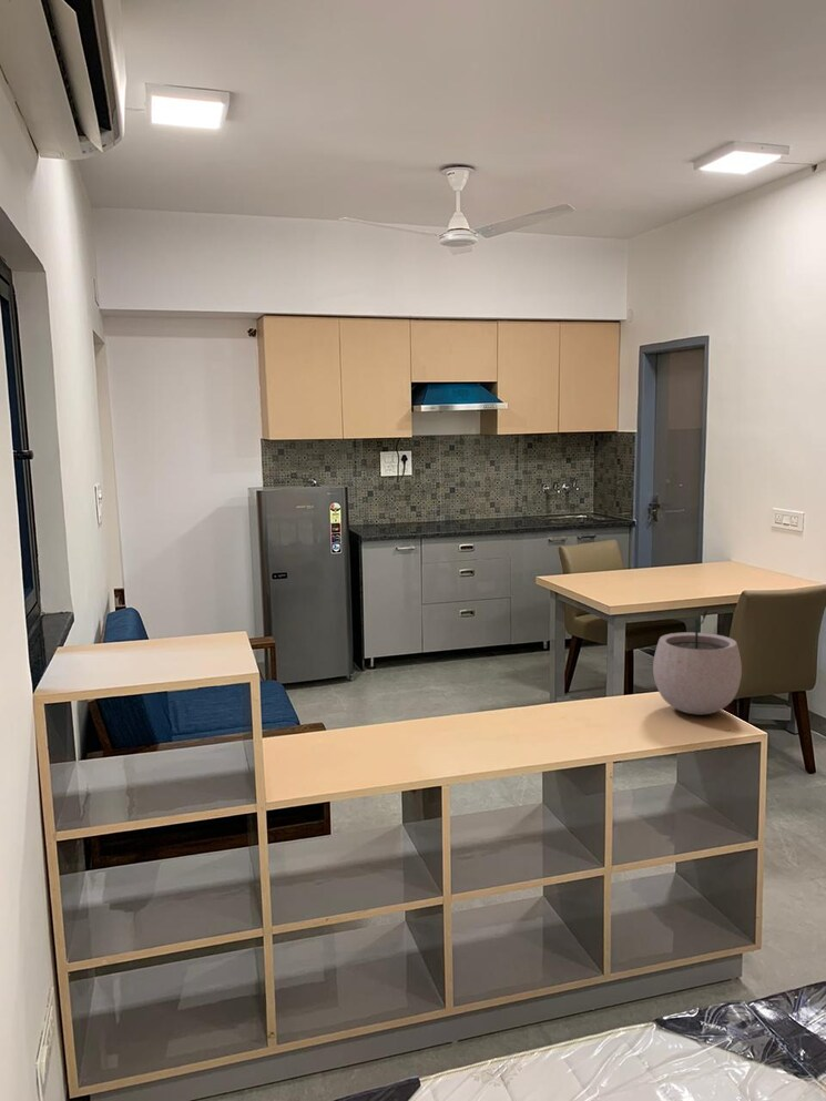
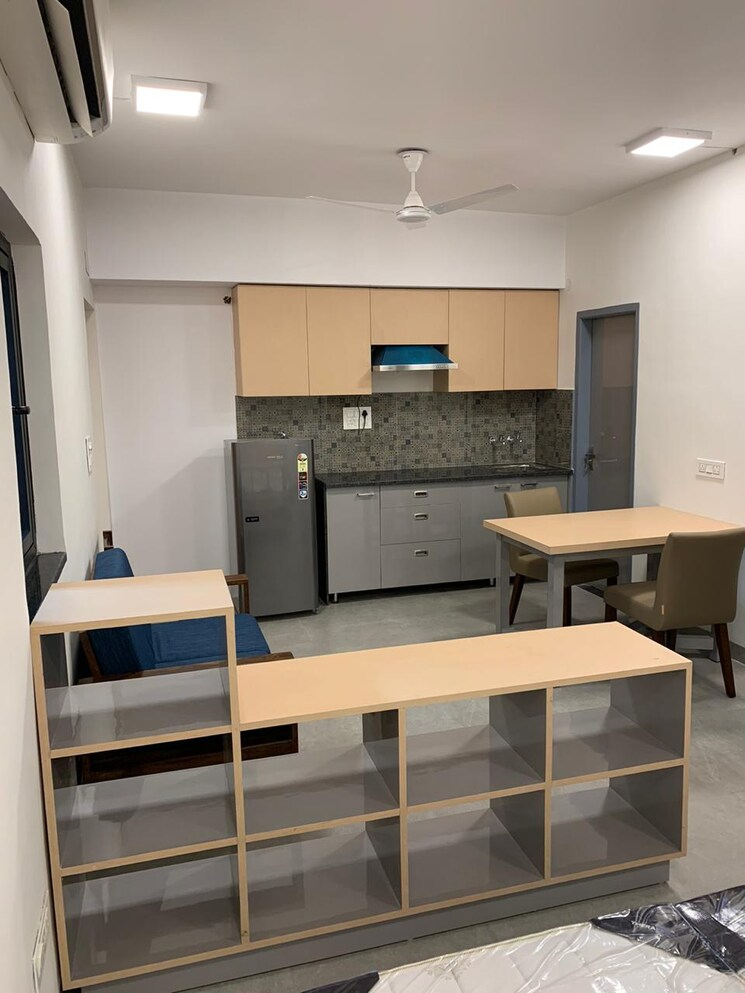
- plant pot (696, 660)
